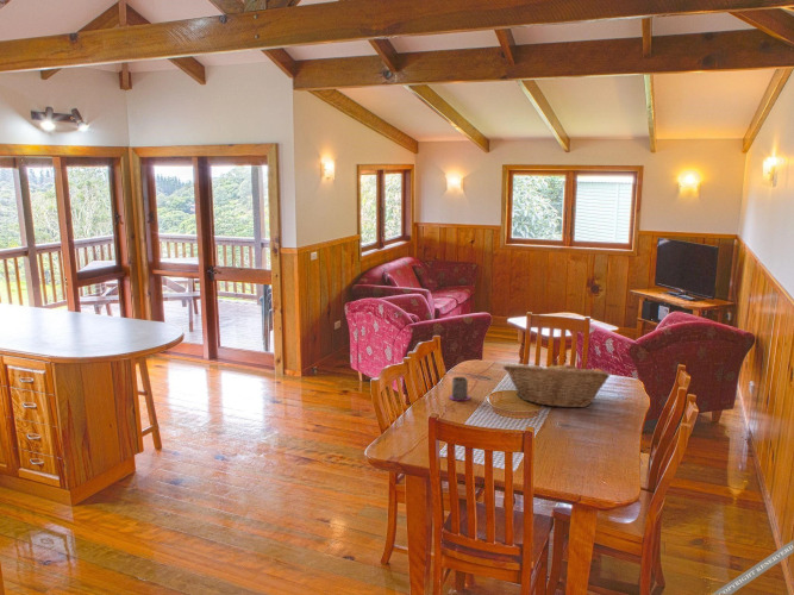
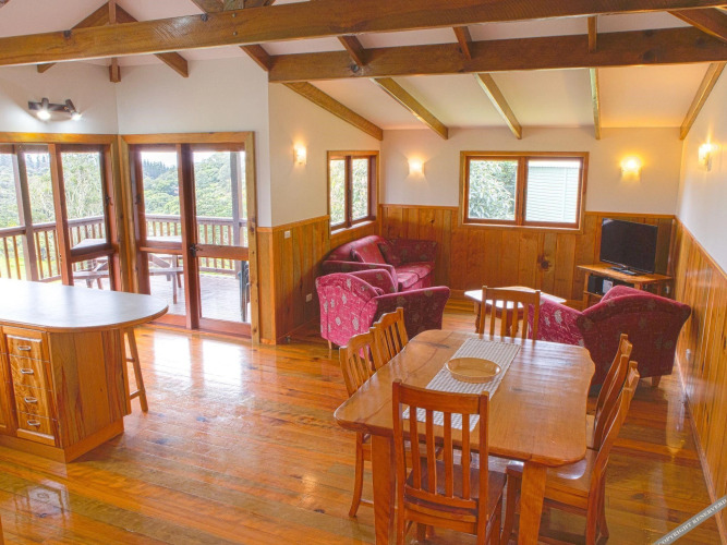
- fruit basket (555, 378)
- mug (458, 388)
